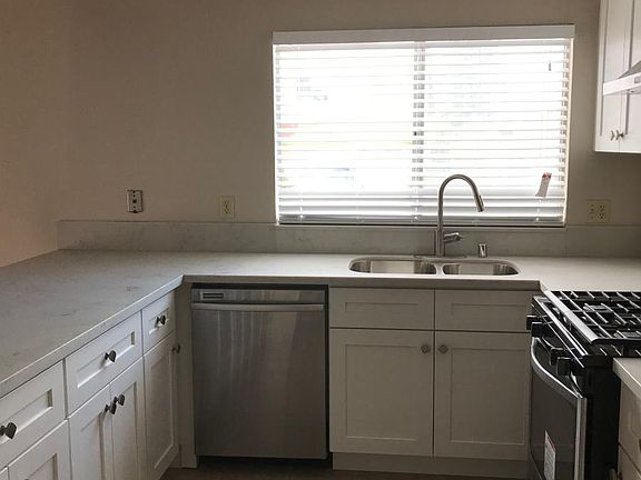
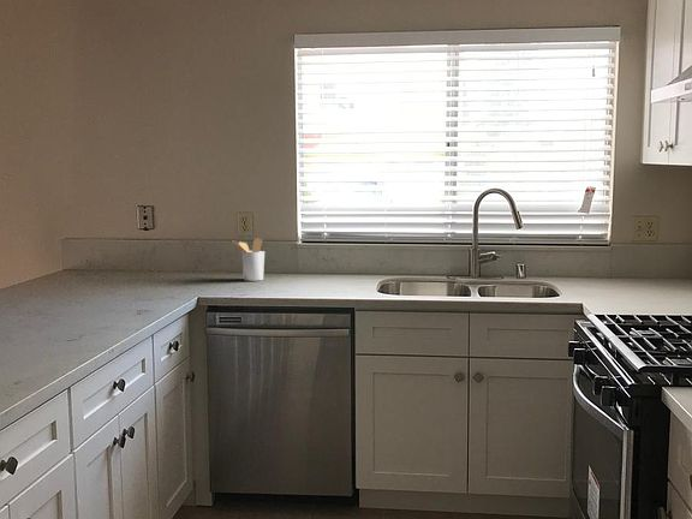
+ utensil holder (247, 258)
